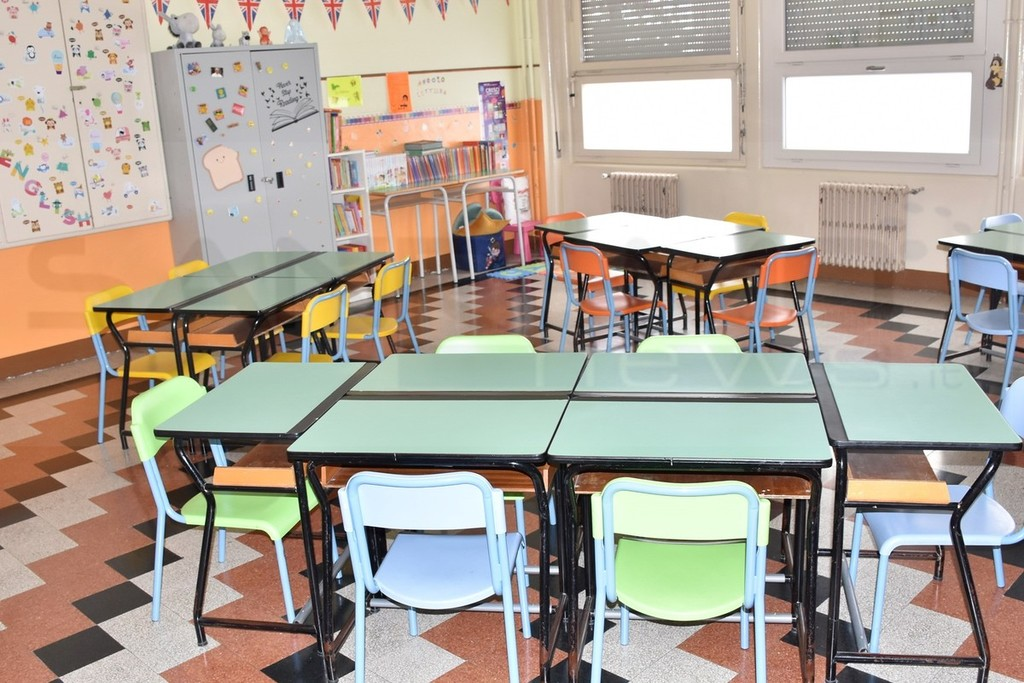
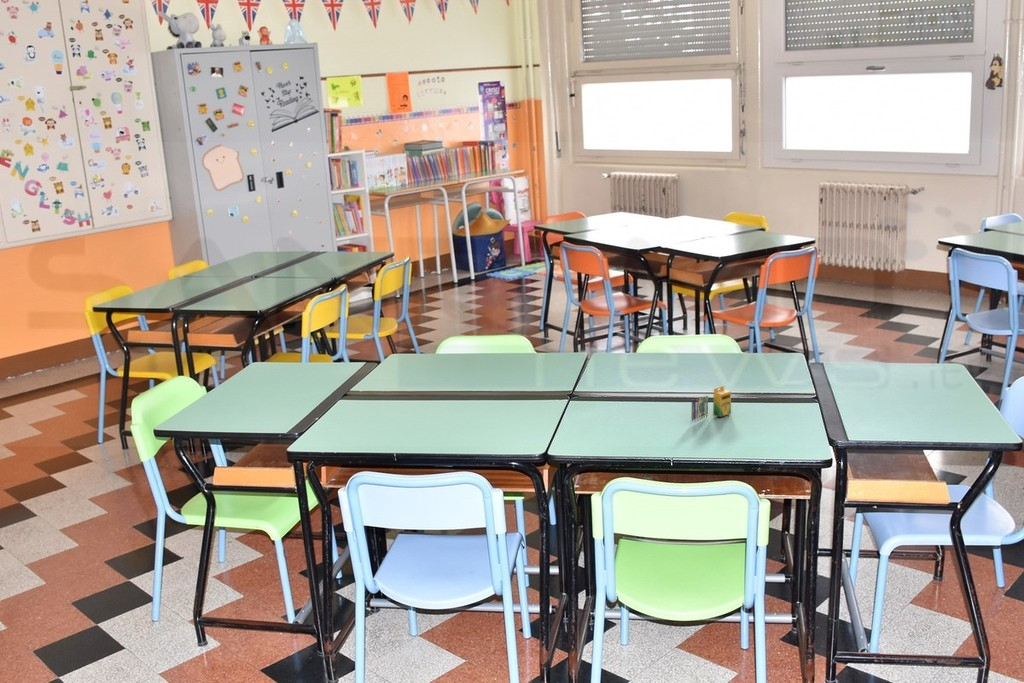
+ crayon (713, 403)
